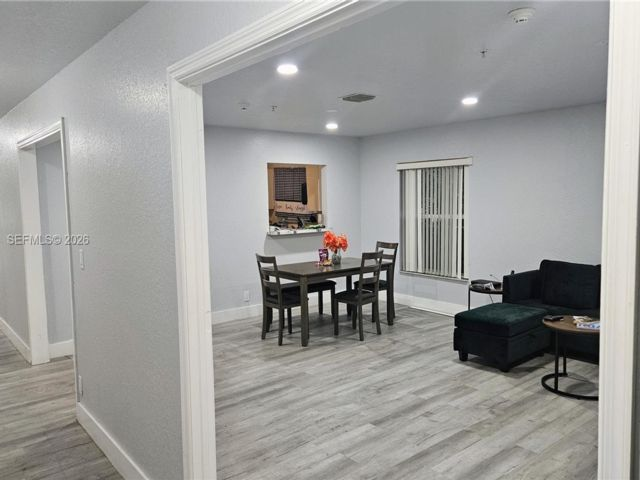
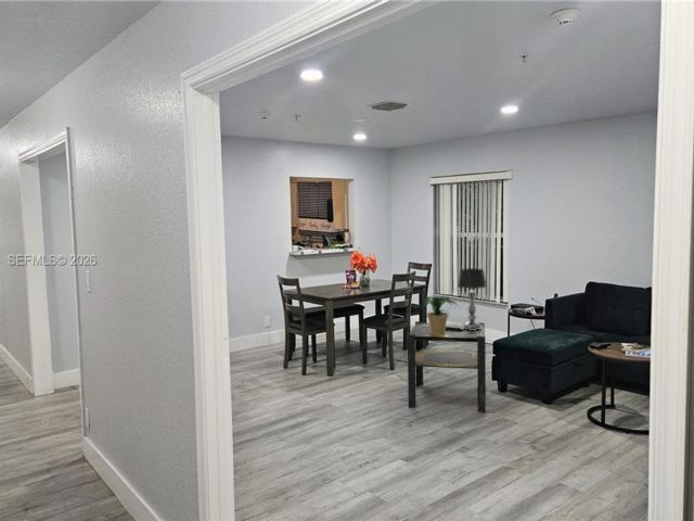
+ table lamp (472, 296)
+ potted plant (437, 313)
+ side table (448, 363)
